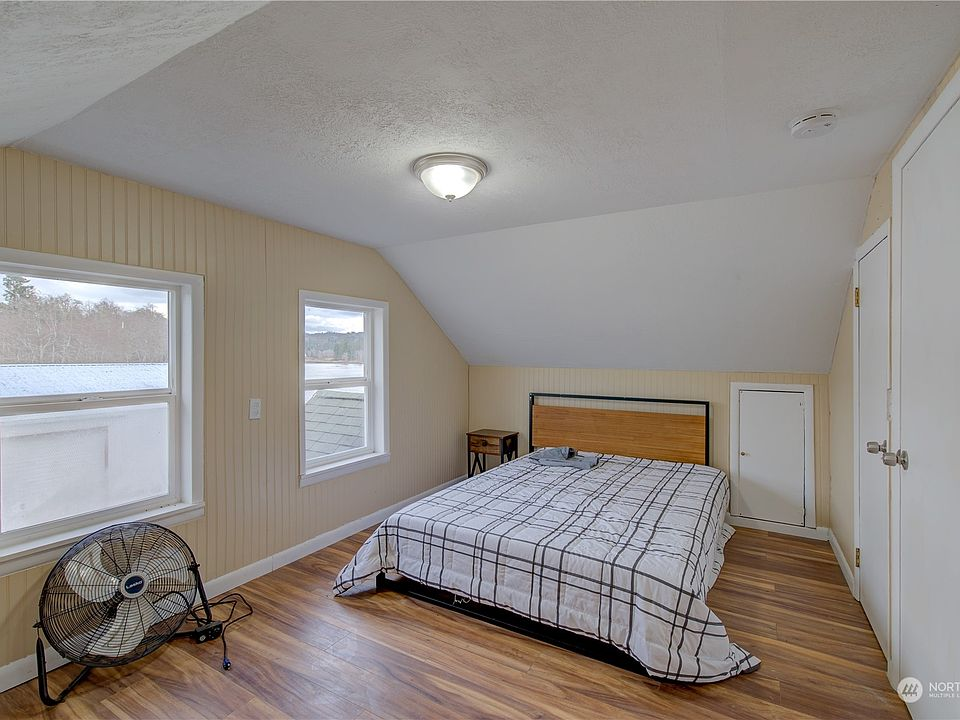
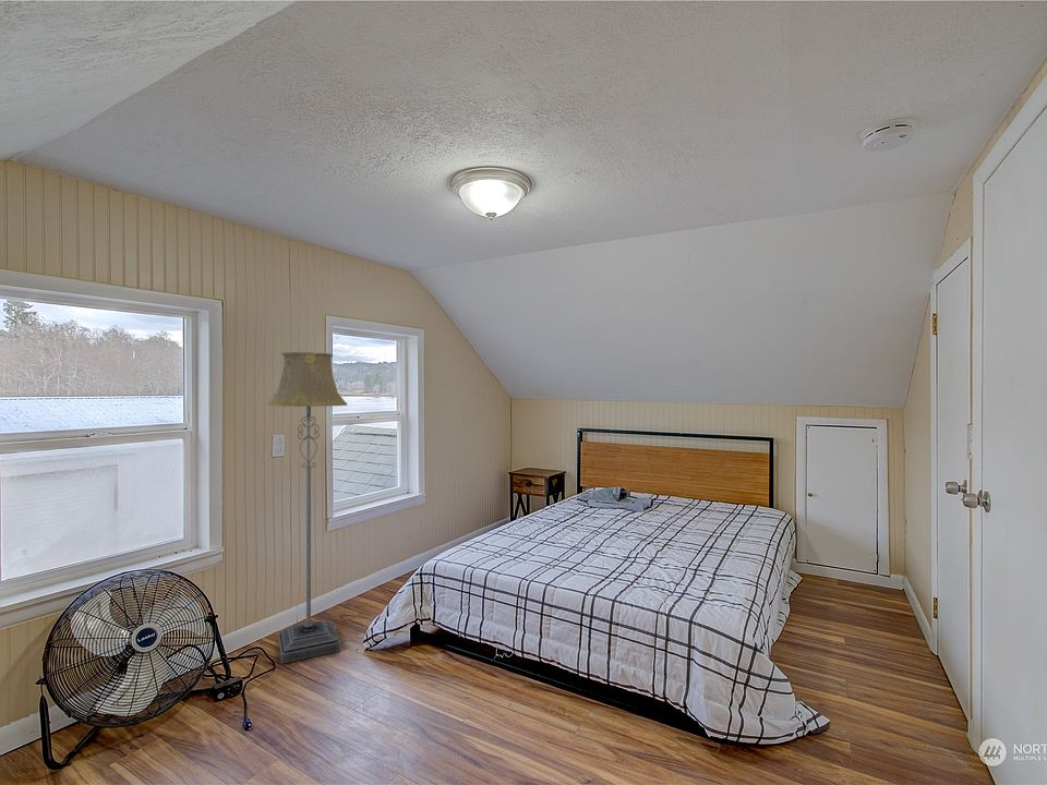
+ floor lamp (308, 499)
